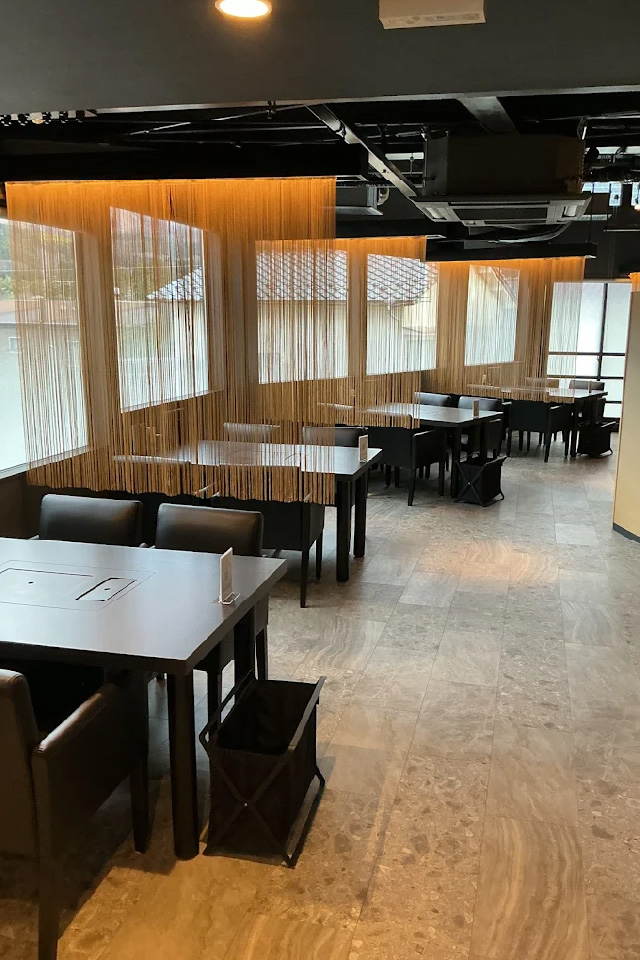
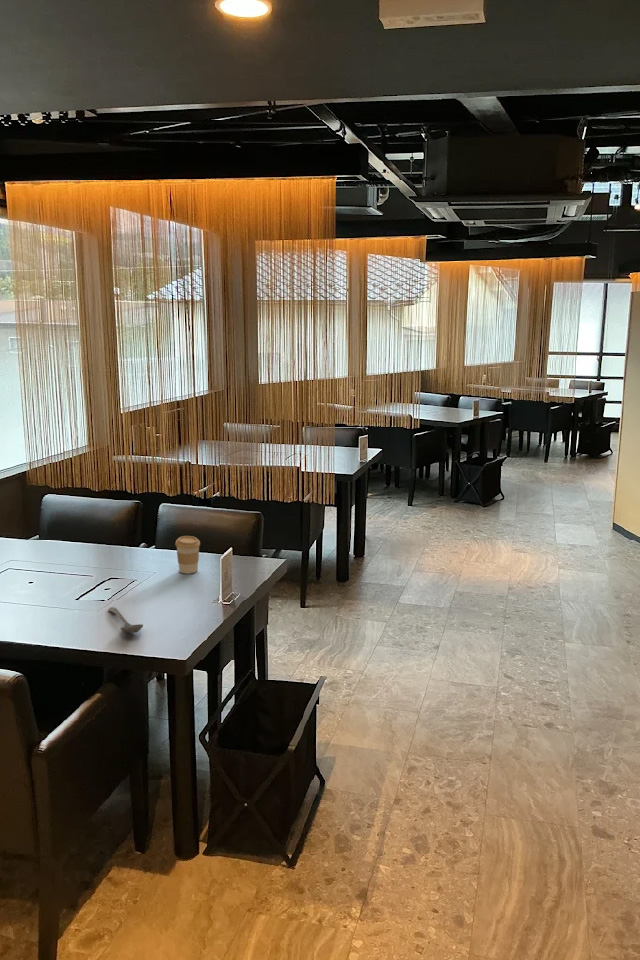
+ stirrer (123, 617)
+ coffee cup (188, 554)
